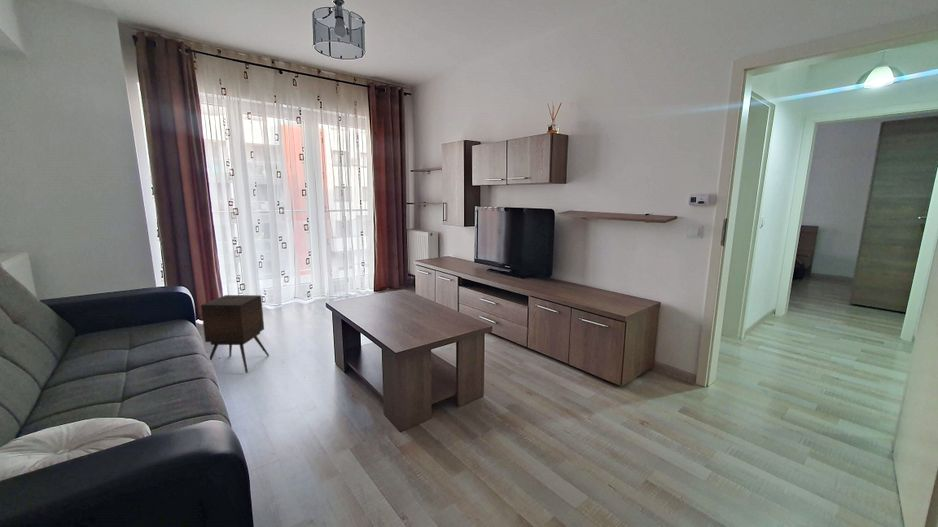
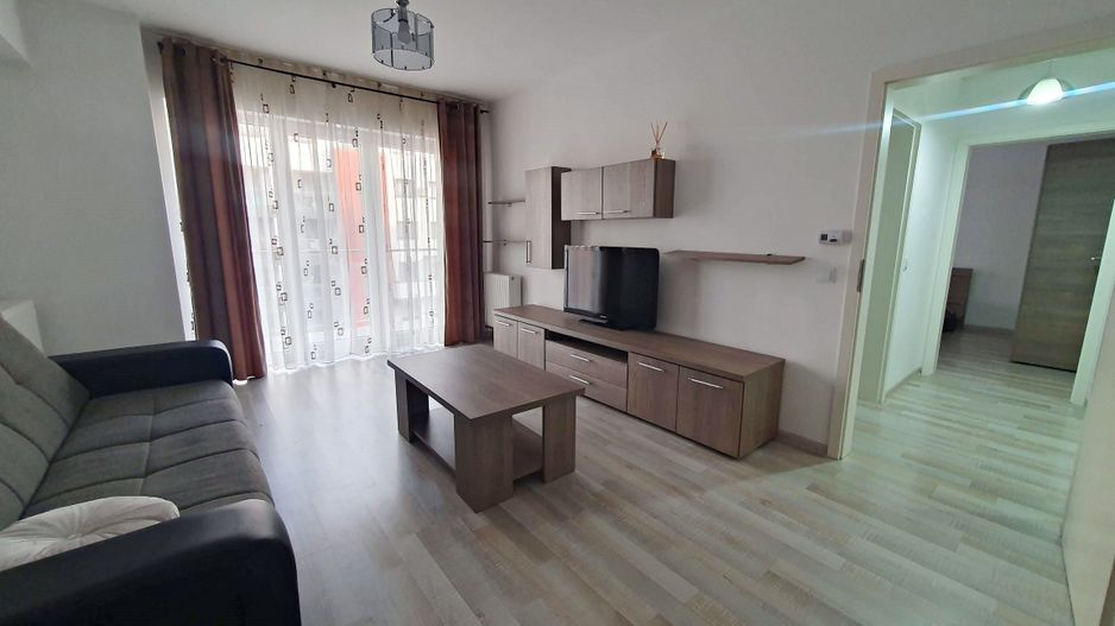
- side table (235, 332)
